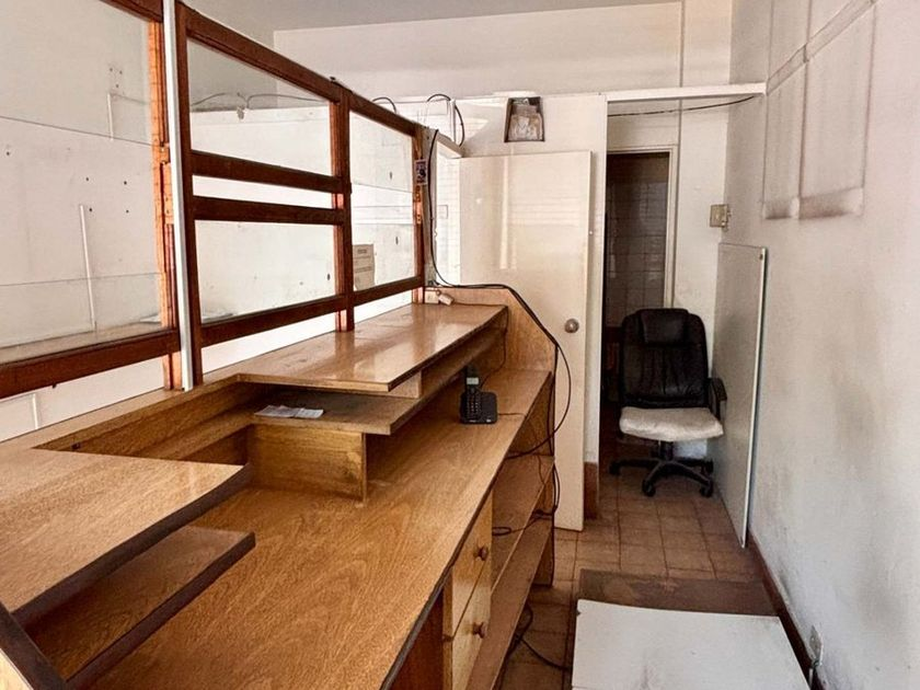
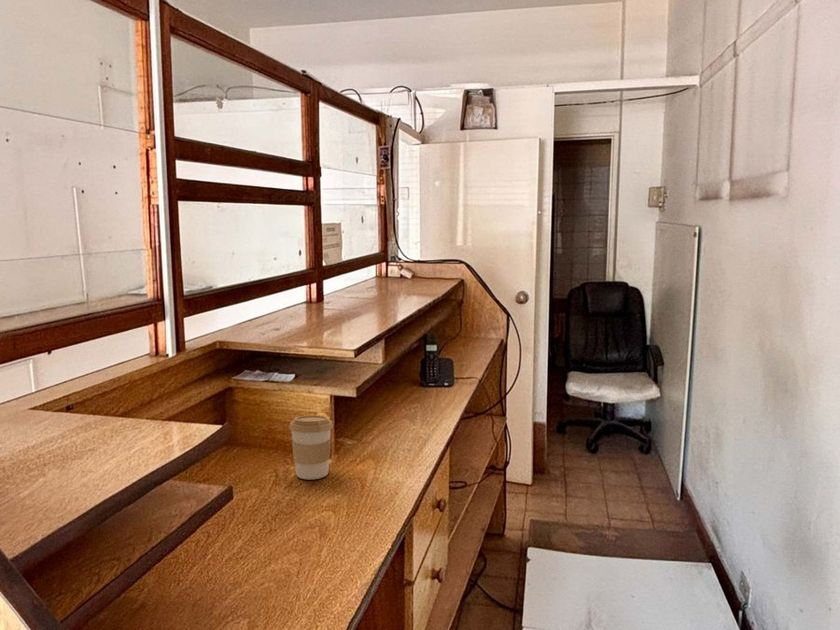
+ coffee cup (311, 444)
